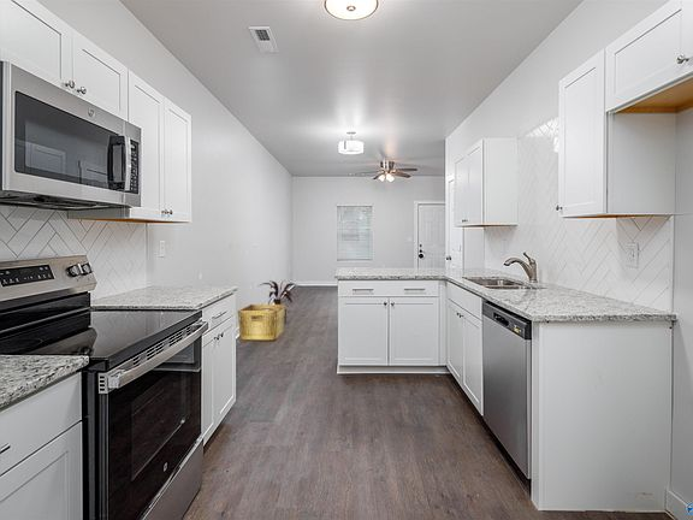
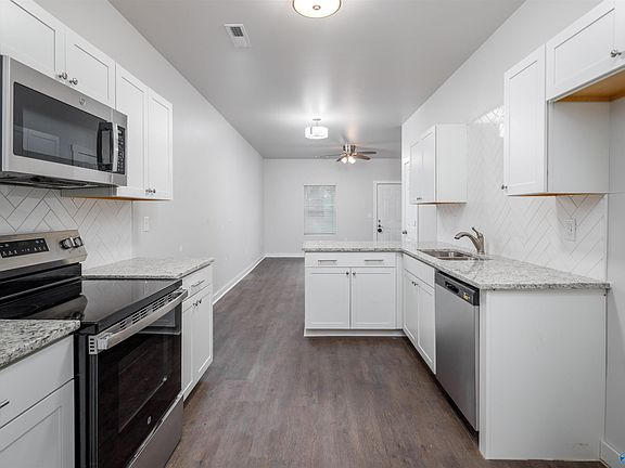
- hamper (262, 321)
- house plant (277, 301)
